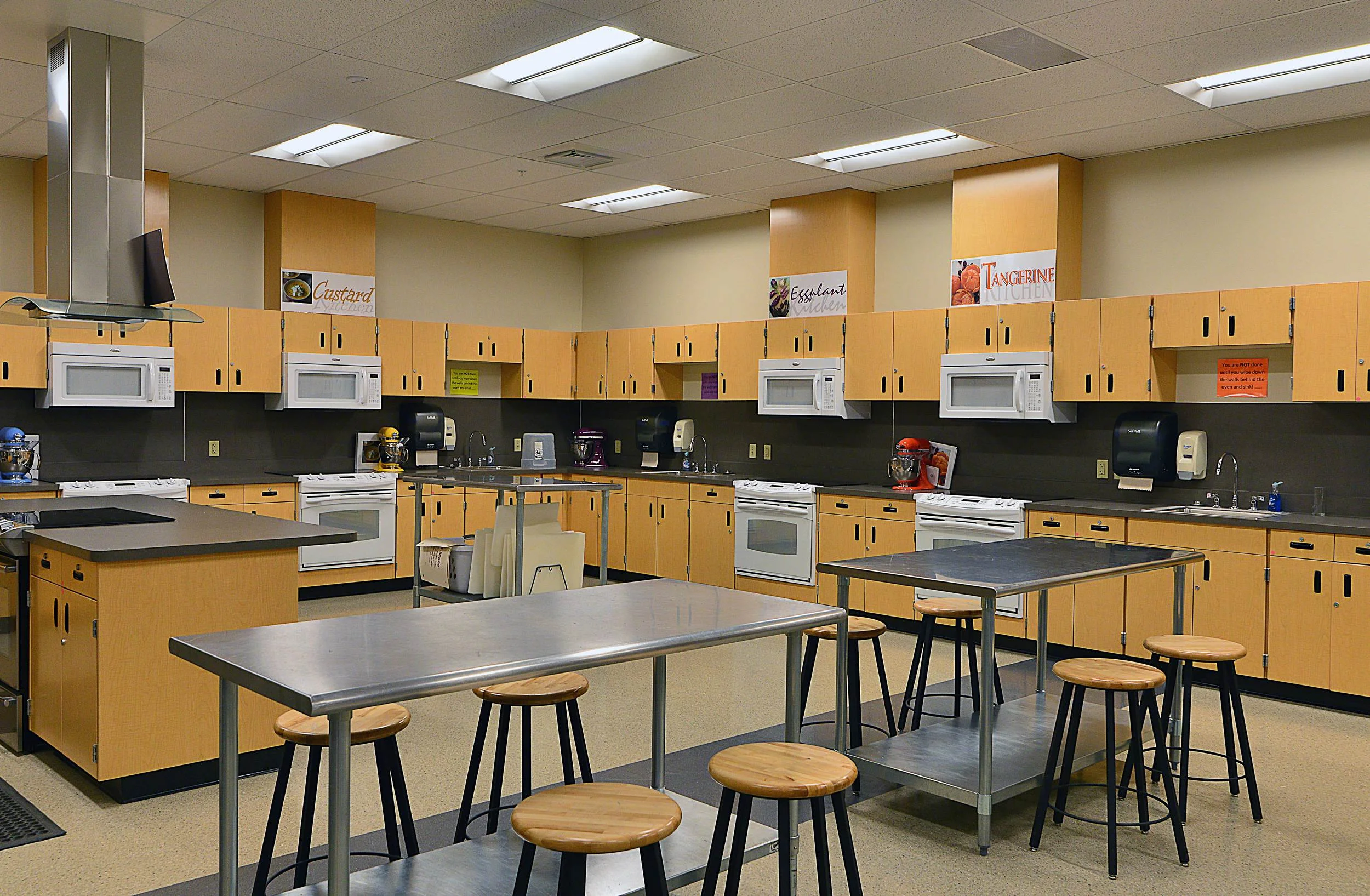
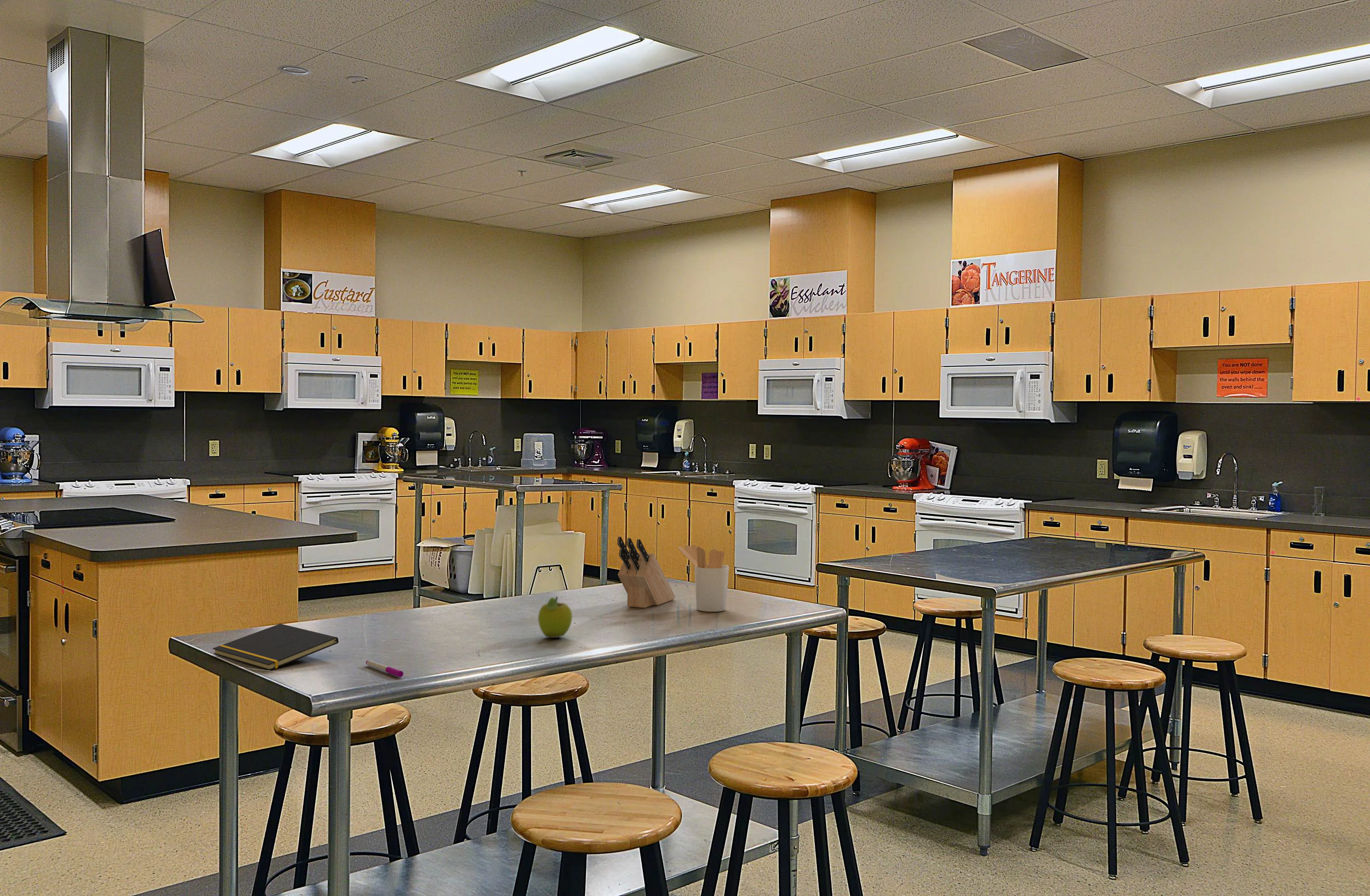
+ utensil holder (704, 576)
+ notepad (275, 646)
+ recessed light (294, 68)
+ knife block (644, 569)
+ pen (384, 667)
+ fruit (553, 617)
